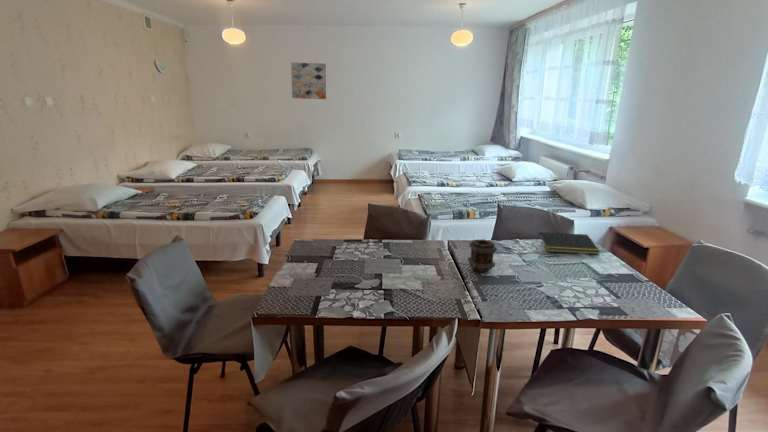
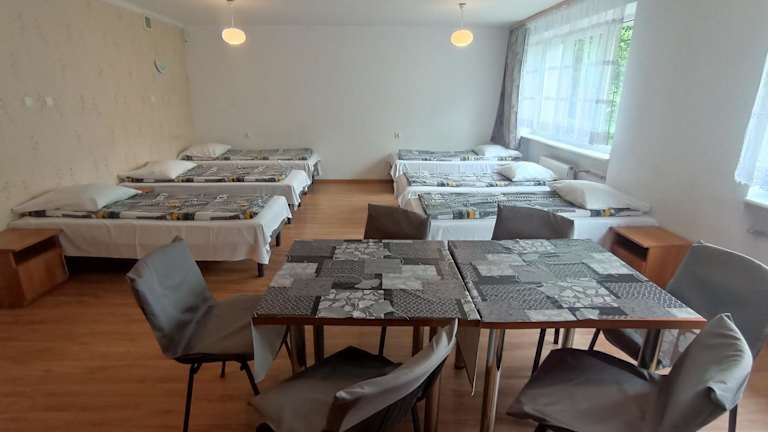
- notepad (568, 242)
- mug (480, 255)
- wall art (308, 81)
